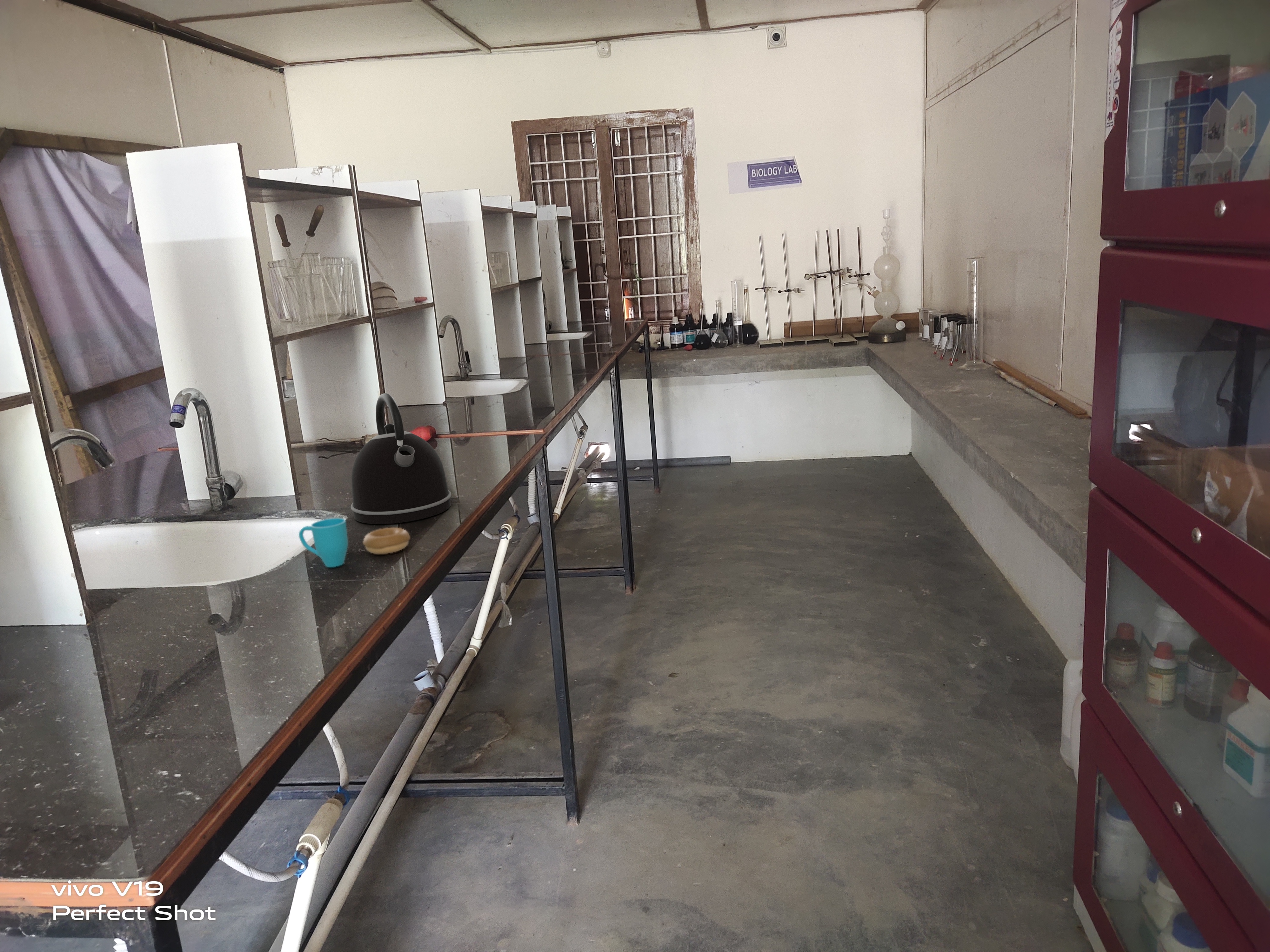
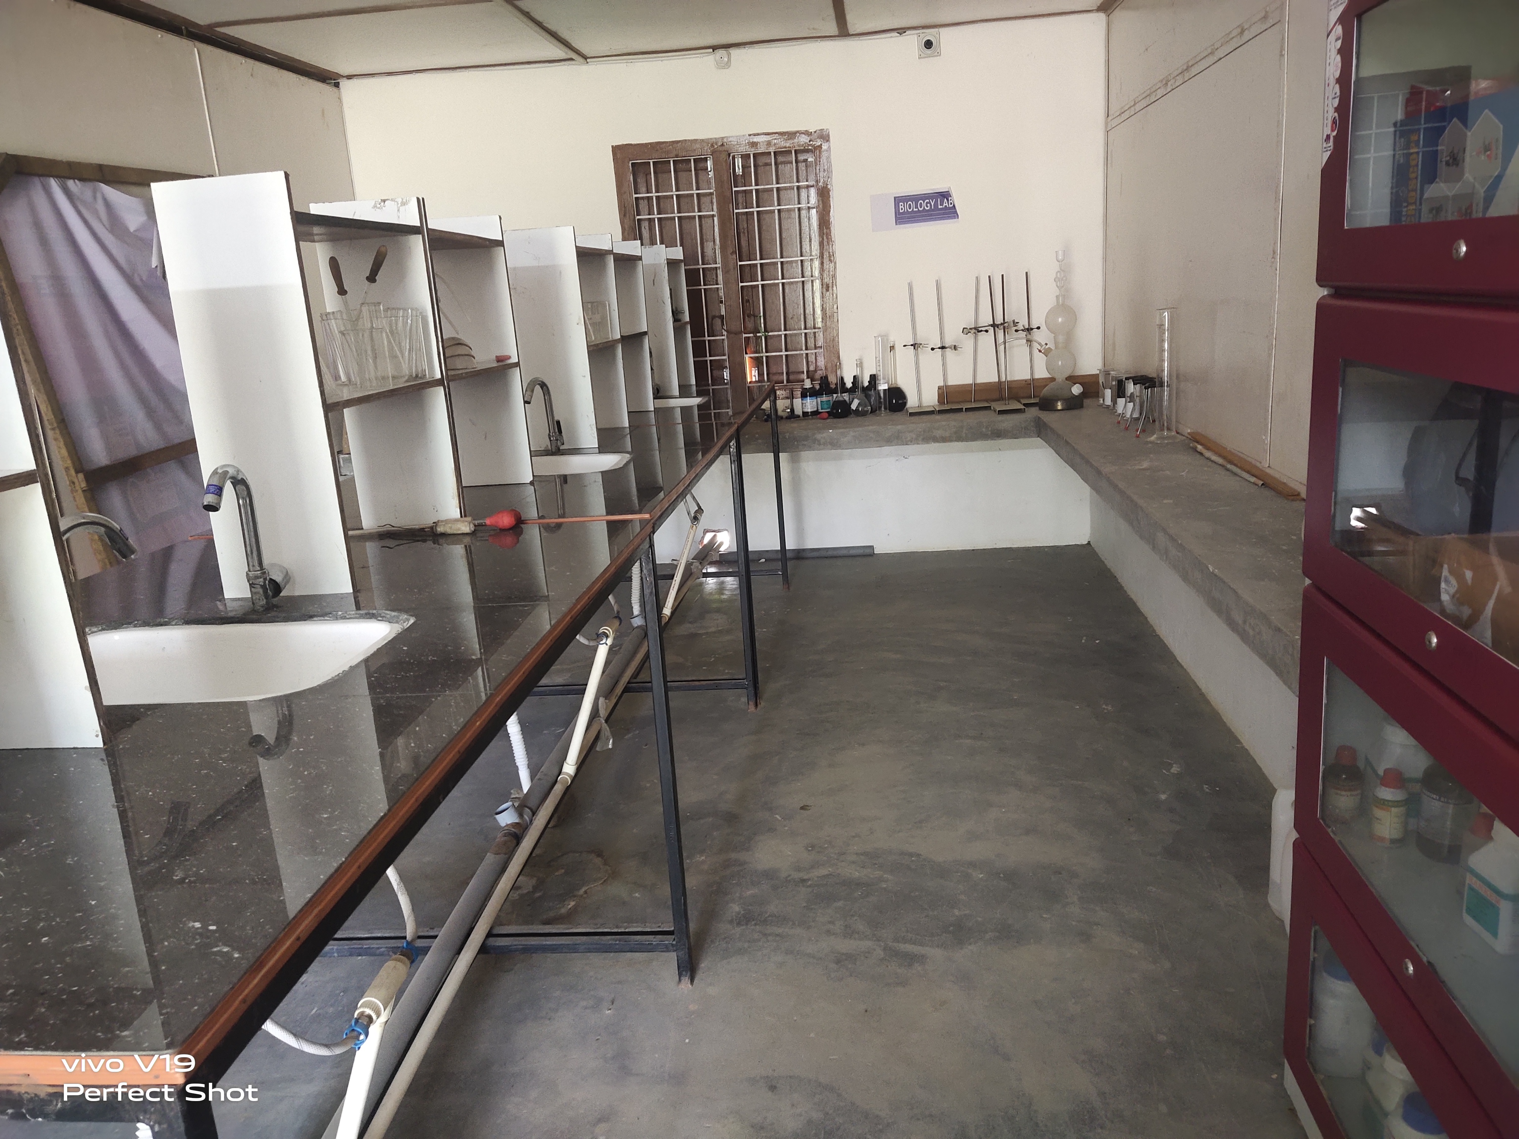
- kettle (395, 453)
- cup (364, 538)
